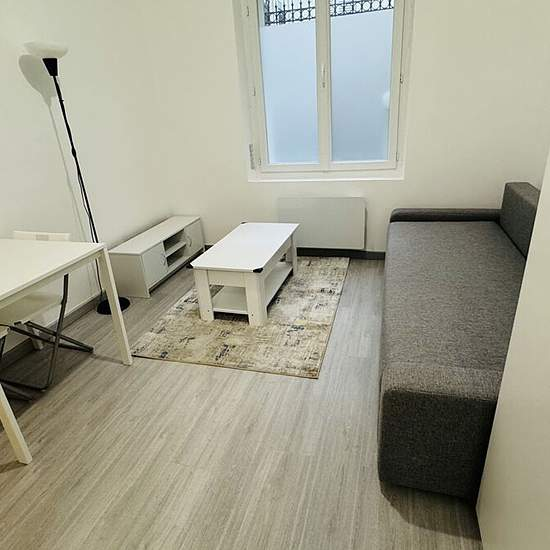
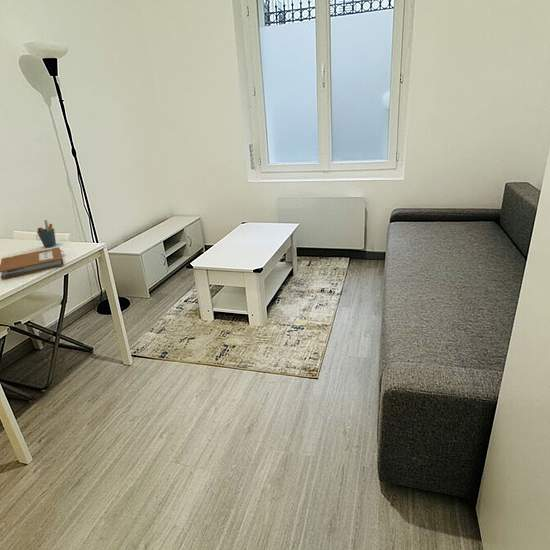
+ pen holder (46, 233)
+ notebook (34, 261)
